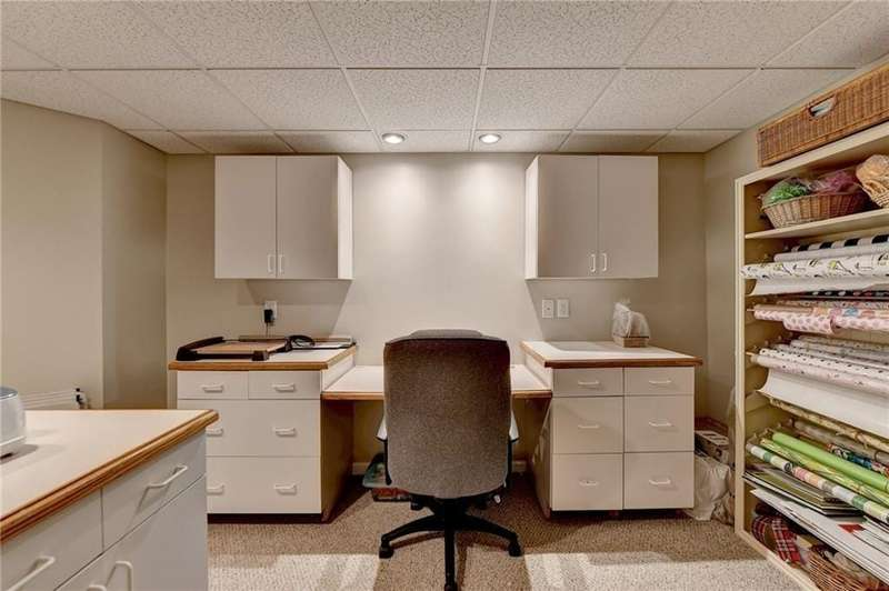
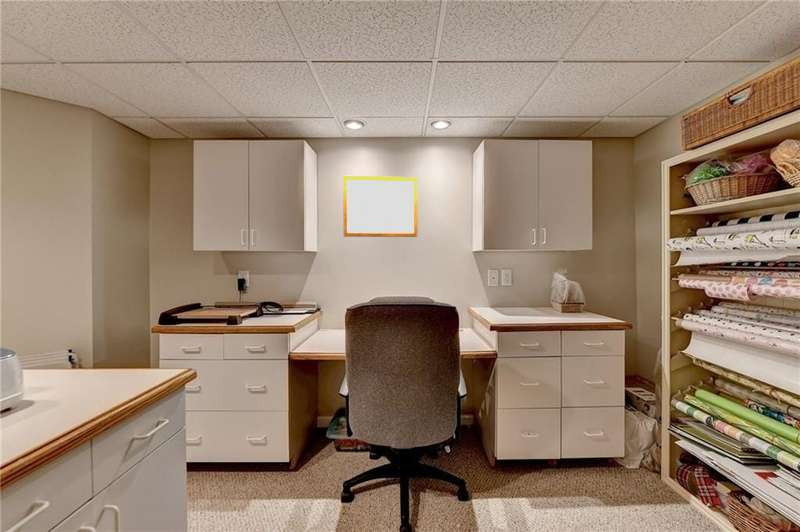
+ writing board (380, 206)
